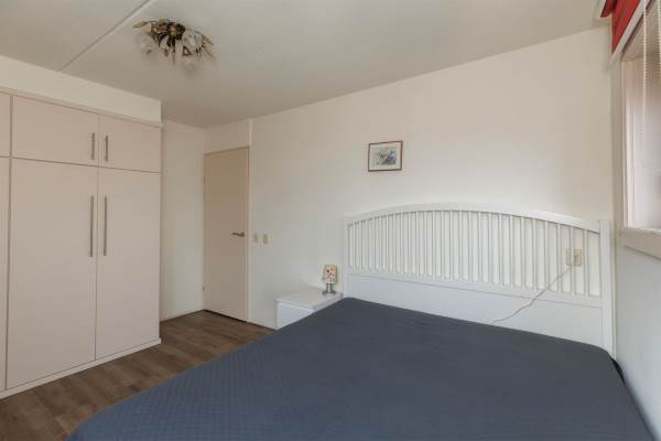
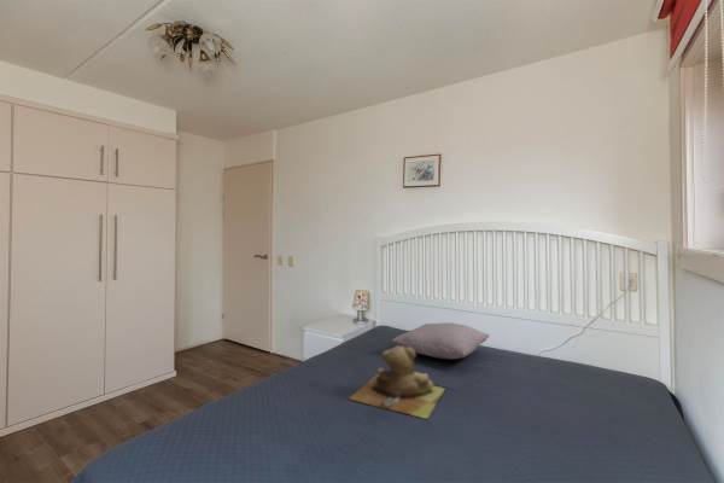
+ pillow (440, 338)
+ teddy bear (398, 368)
